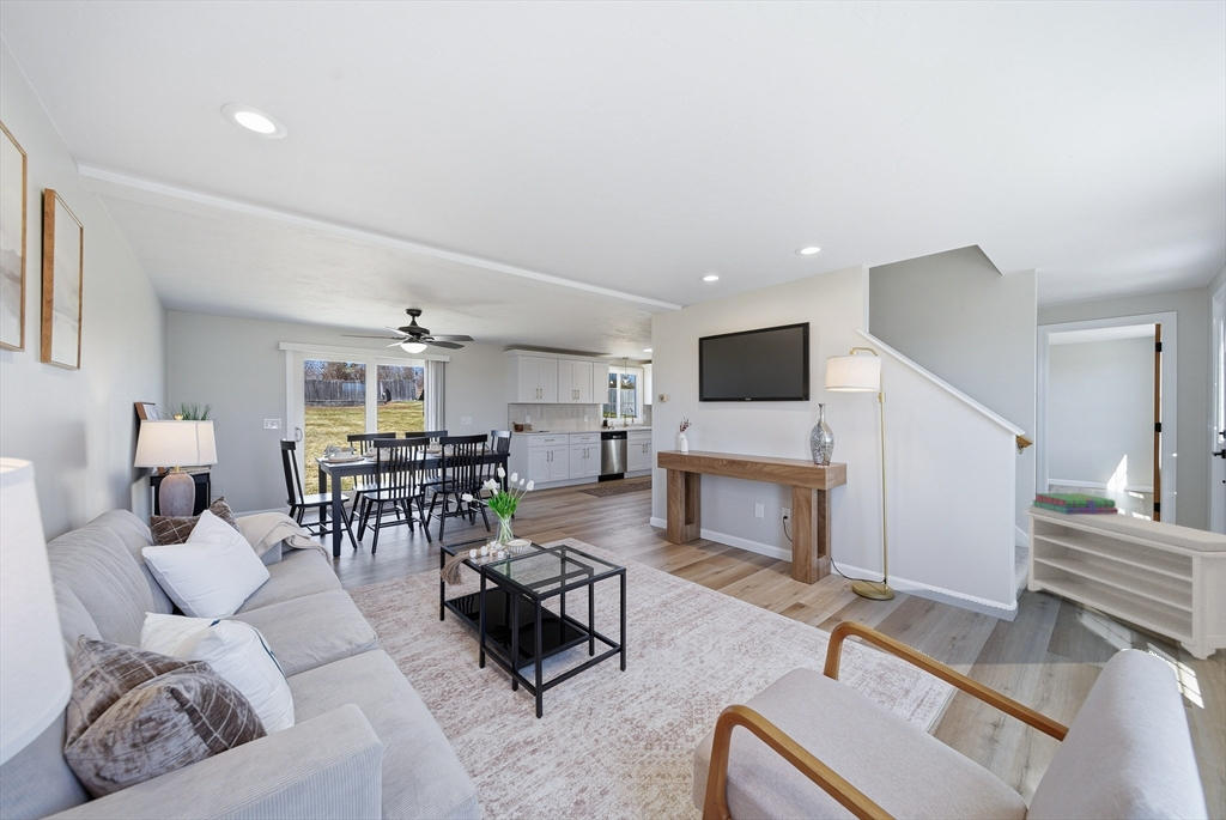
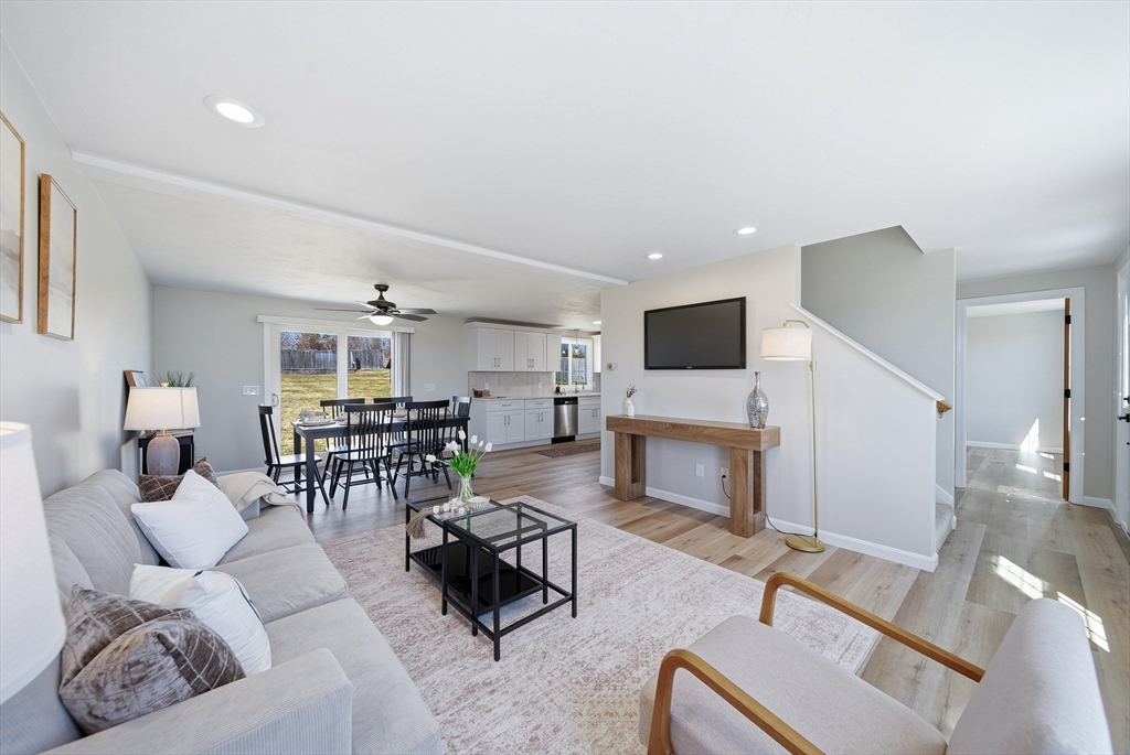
- bench (1125, 569)
- stack of books (1073, 503)
